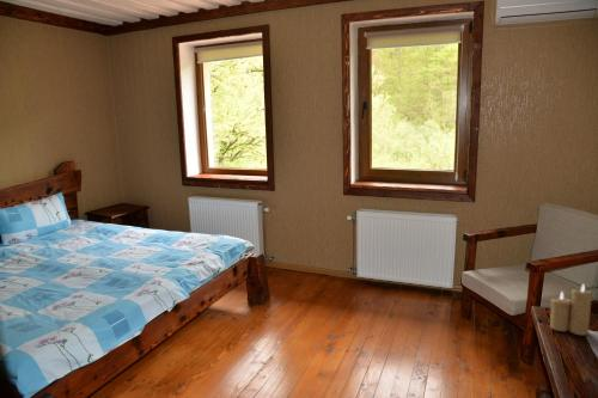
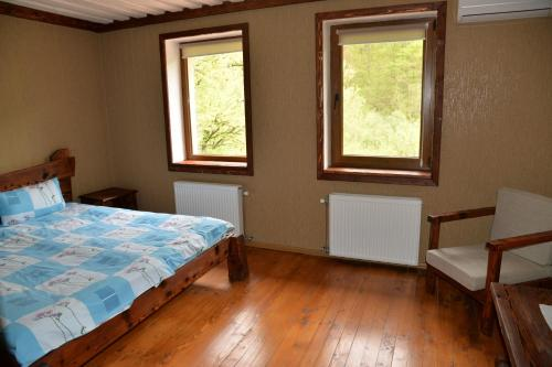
- candle (569, 306)
